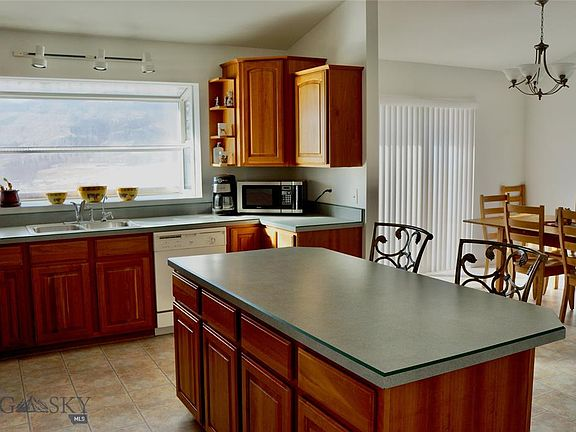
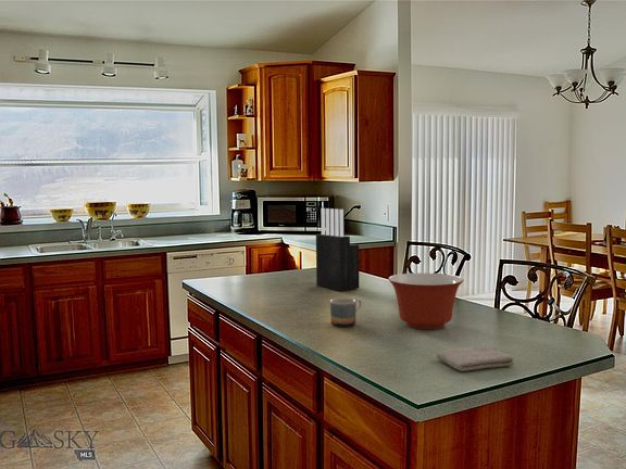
+ knife block (339, 248)
+ washcloth (475, 357)
+ mixing bowl (425, 301)
+ mug (347, 312)
